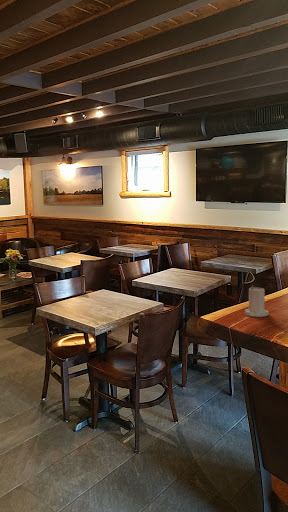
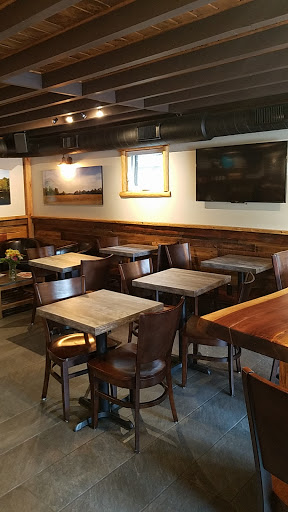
- candle (256, 299)
